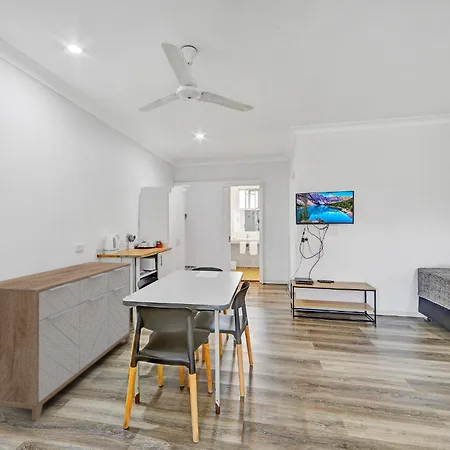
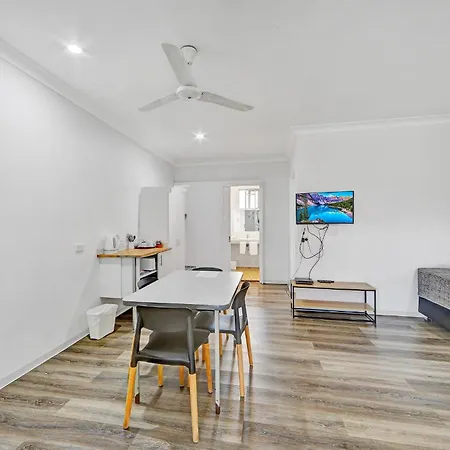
- sideboard (71, 320)
